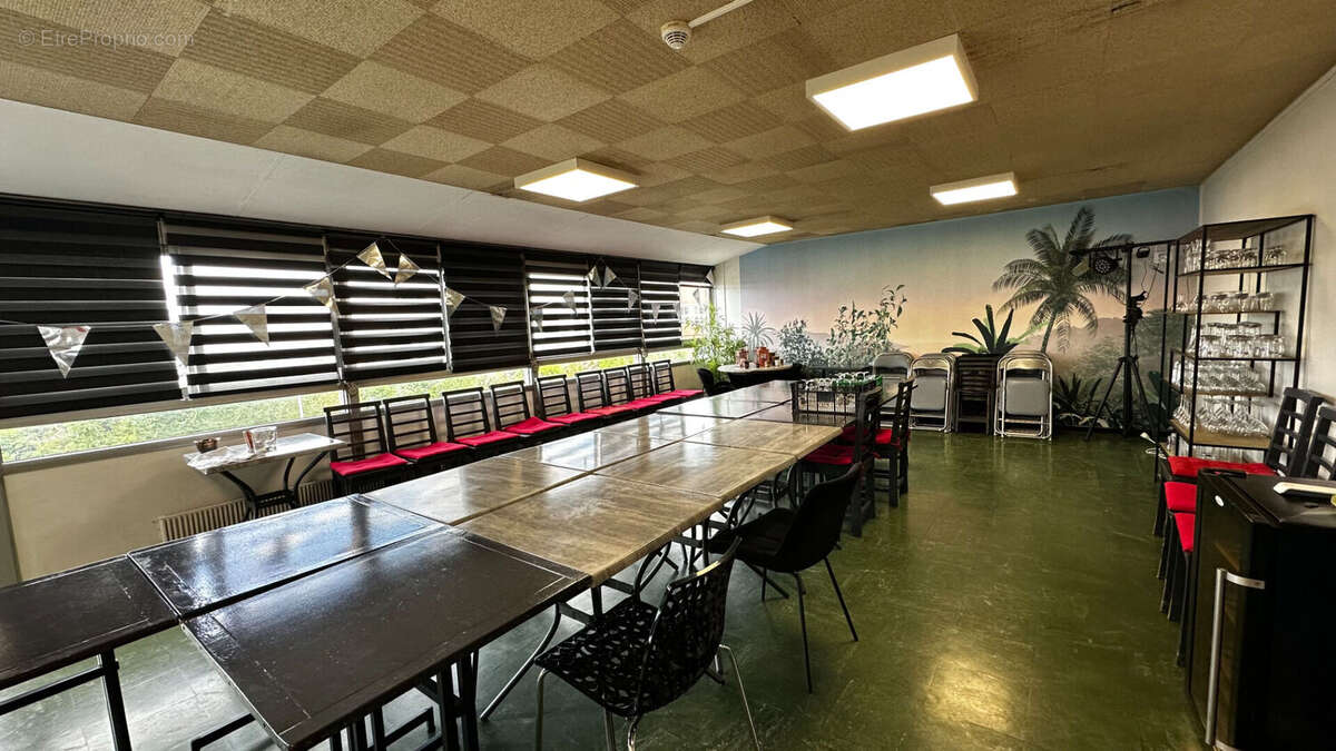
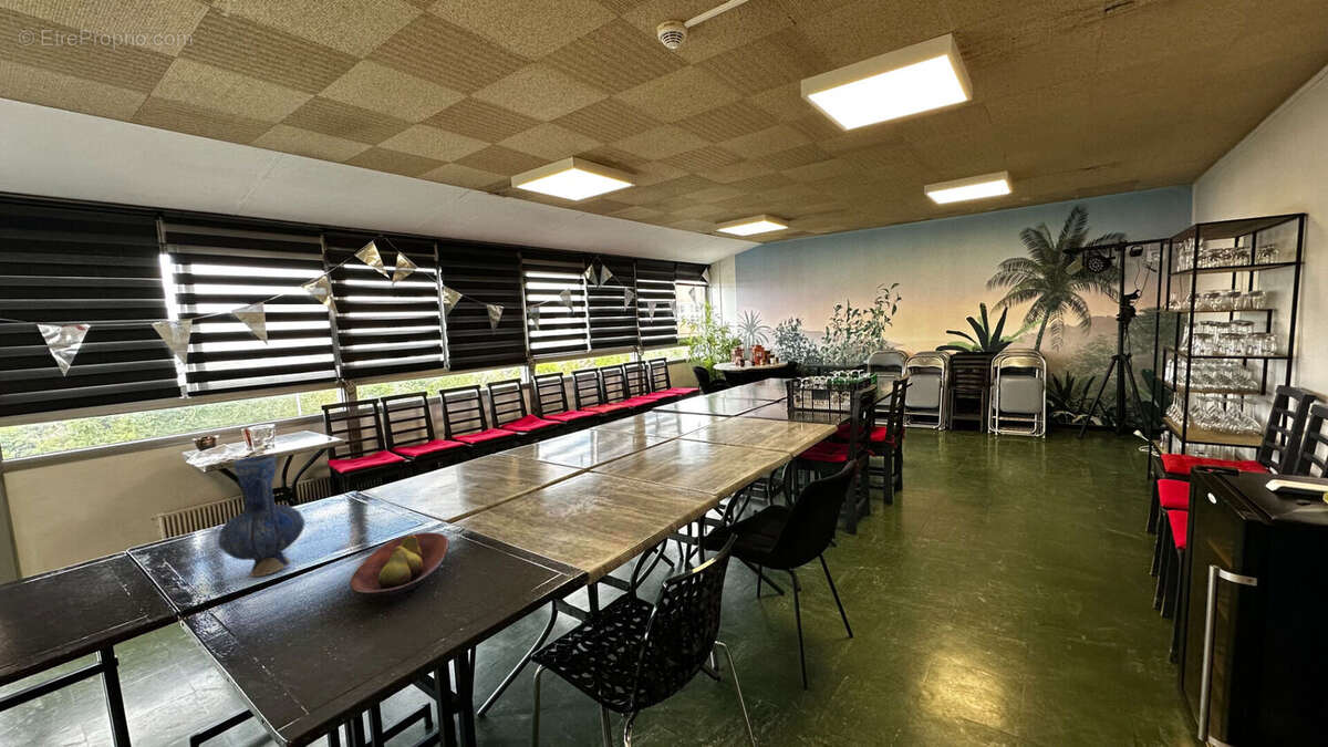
+ vase (260, 515)
+ fruit bowl (403, 560)
